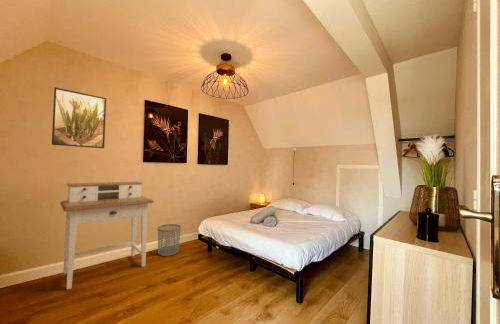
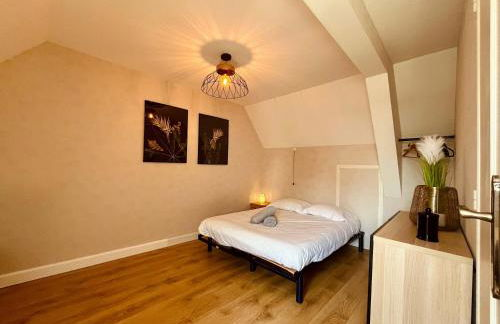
- waste bin (168, 239)
- desk (107, 220)
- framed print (80, 119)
